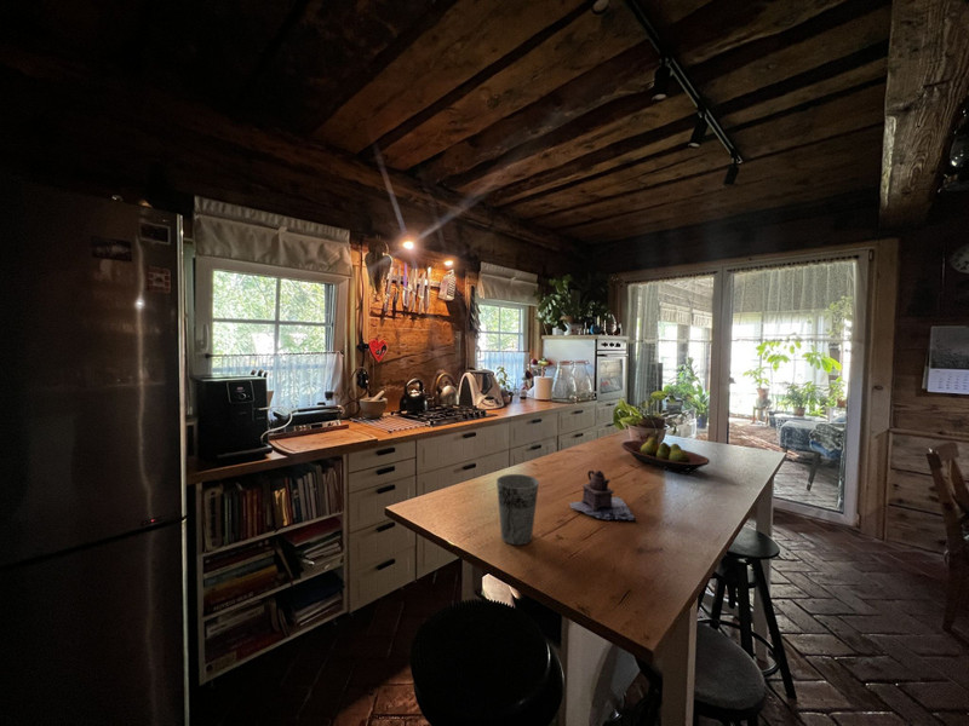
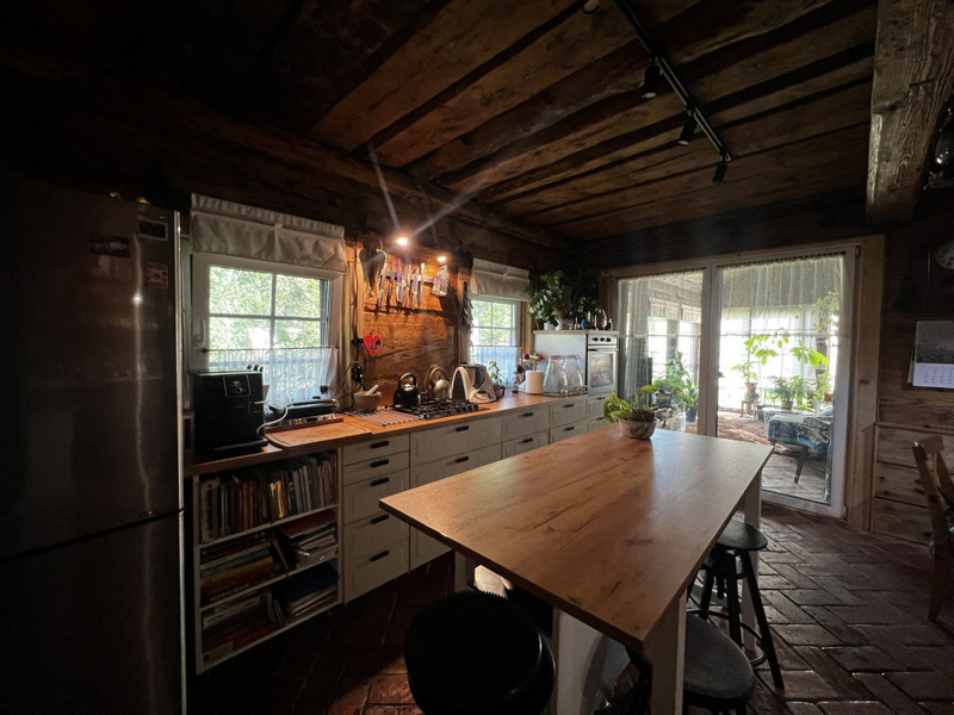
- cup (516, 508)
- fruit bowl (661, 453)
- teapot (598, 489)
